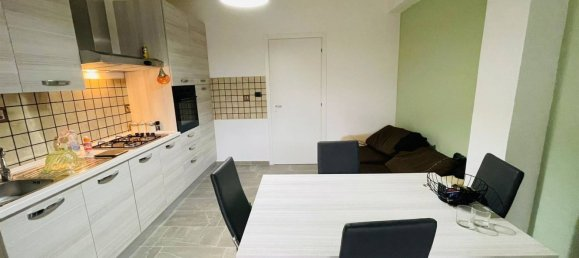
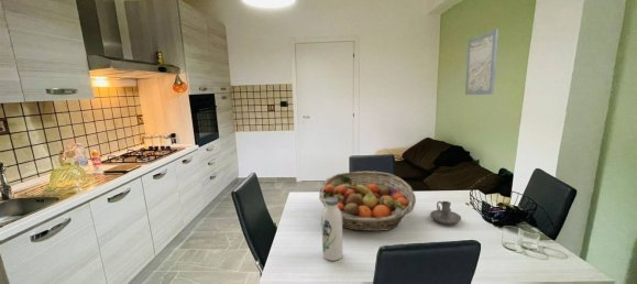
+ candle holder (443, 209)
+ wall art (480, 65)
+ water bottle (331, 227)
+ fruit basket (365, 199)
